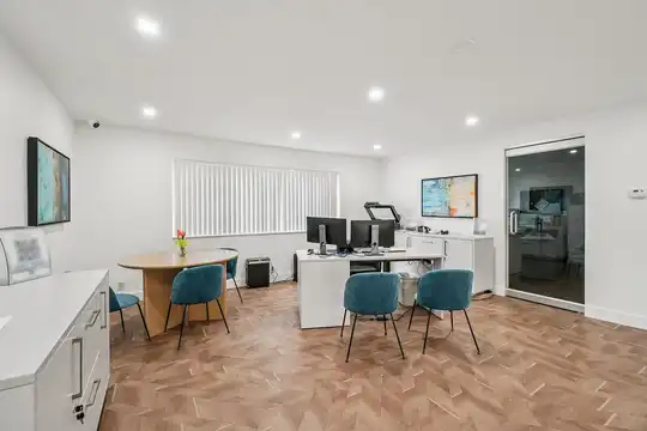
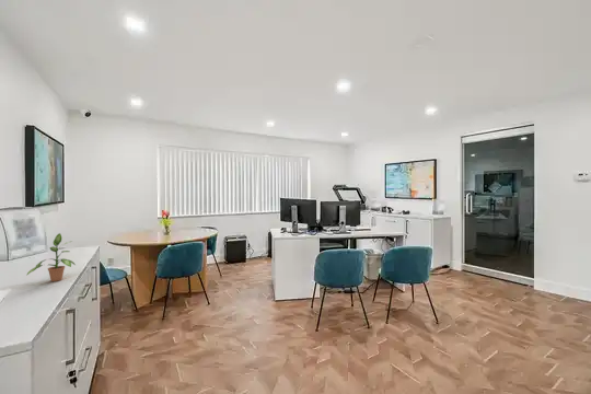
+ potted plant (51, 258)
